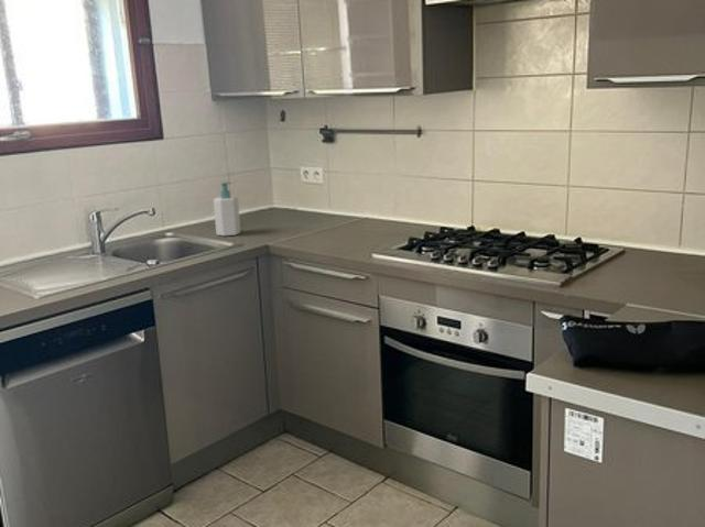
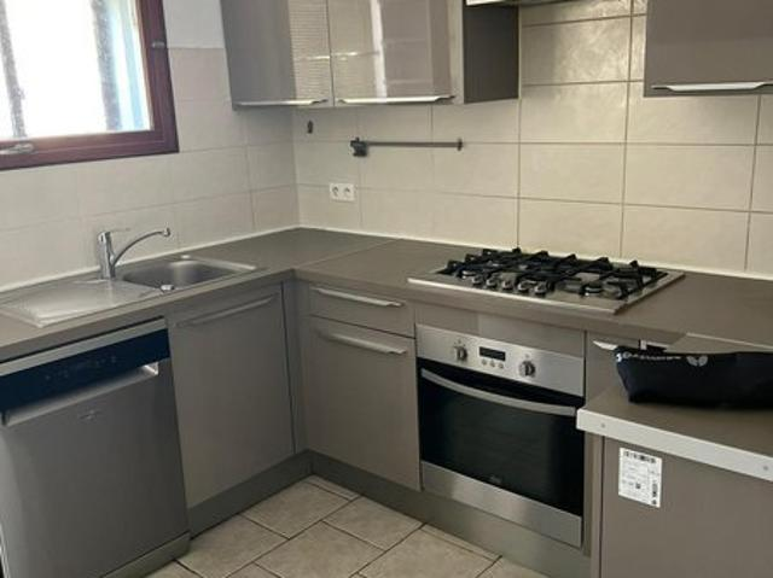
- soap bottle (226, 208)
